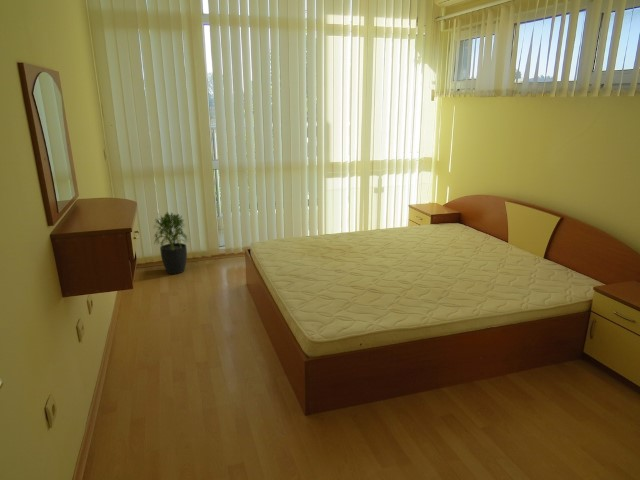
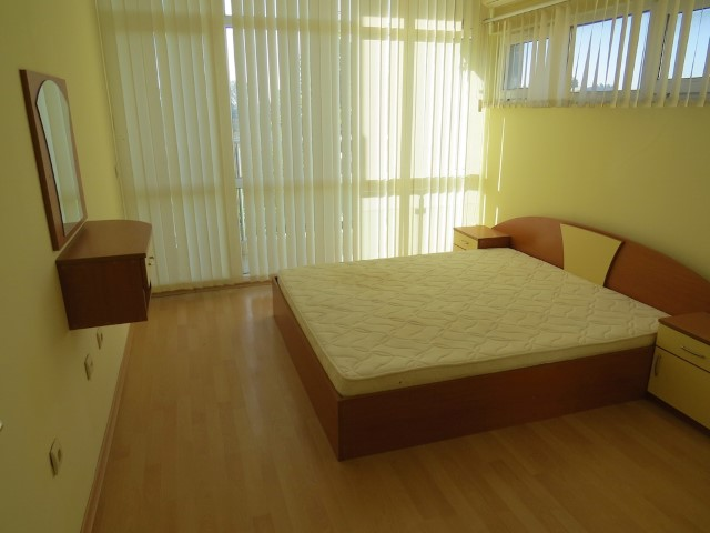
- potted plant (170, 241)
